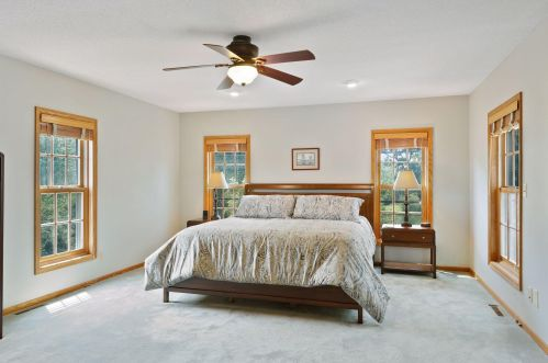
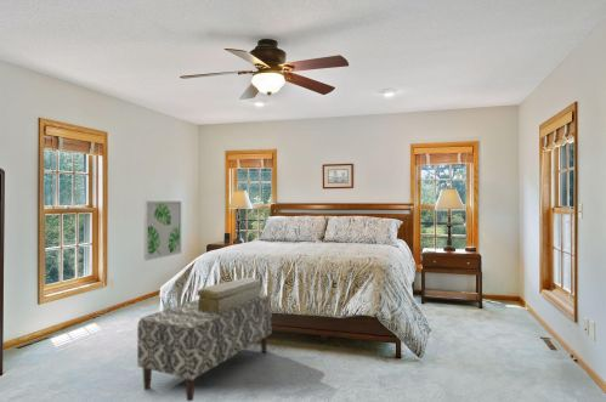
+ bench (211, 336)
+ decorative box (232, 293)
+ wall art (163, 228)
